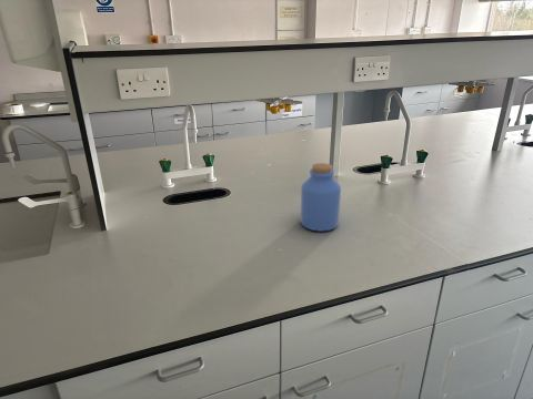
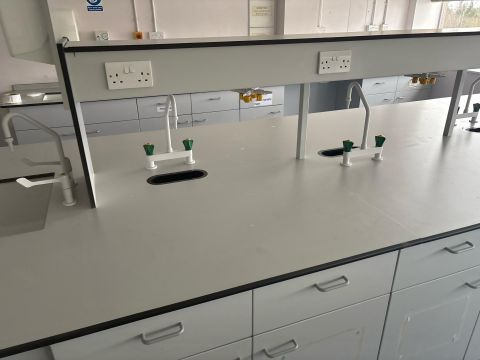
- jar (320, 195)
